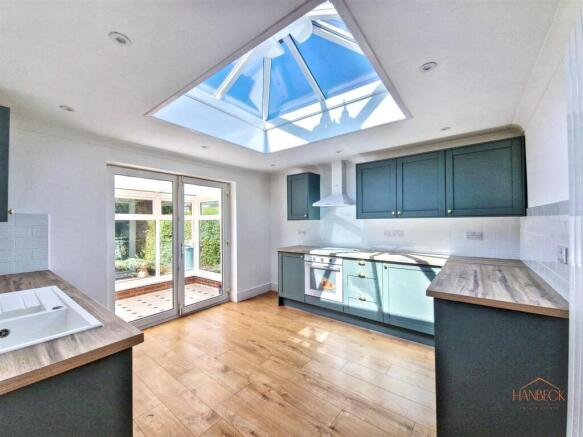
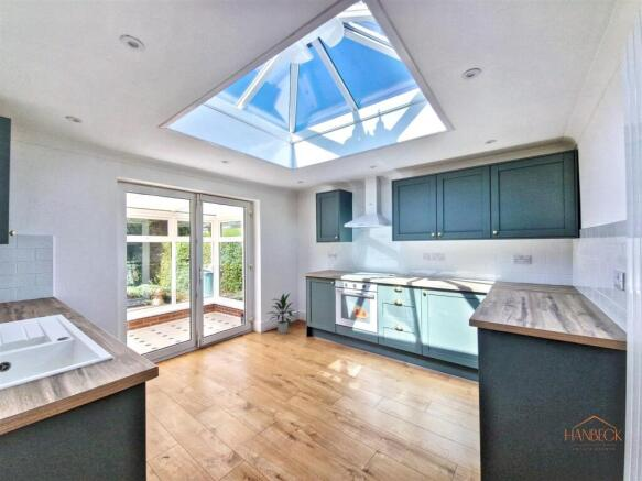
+ indoor plant (282, 313)
